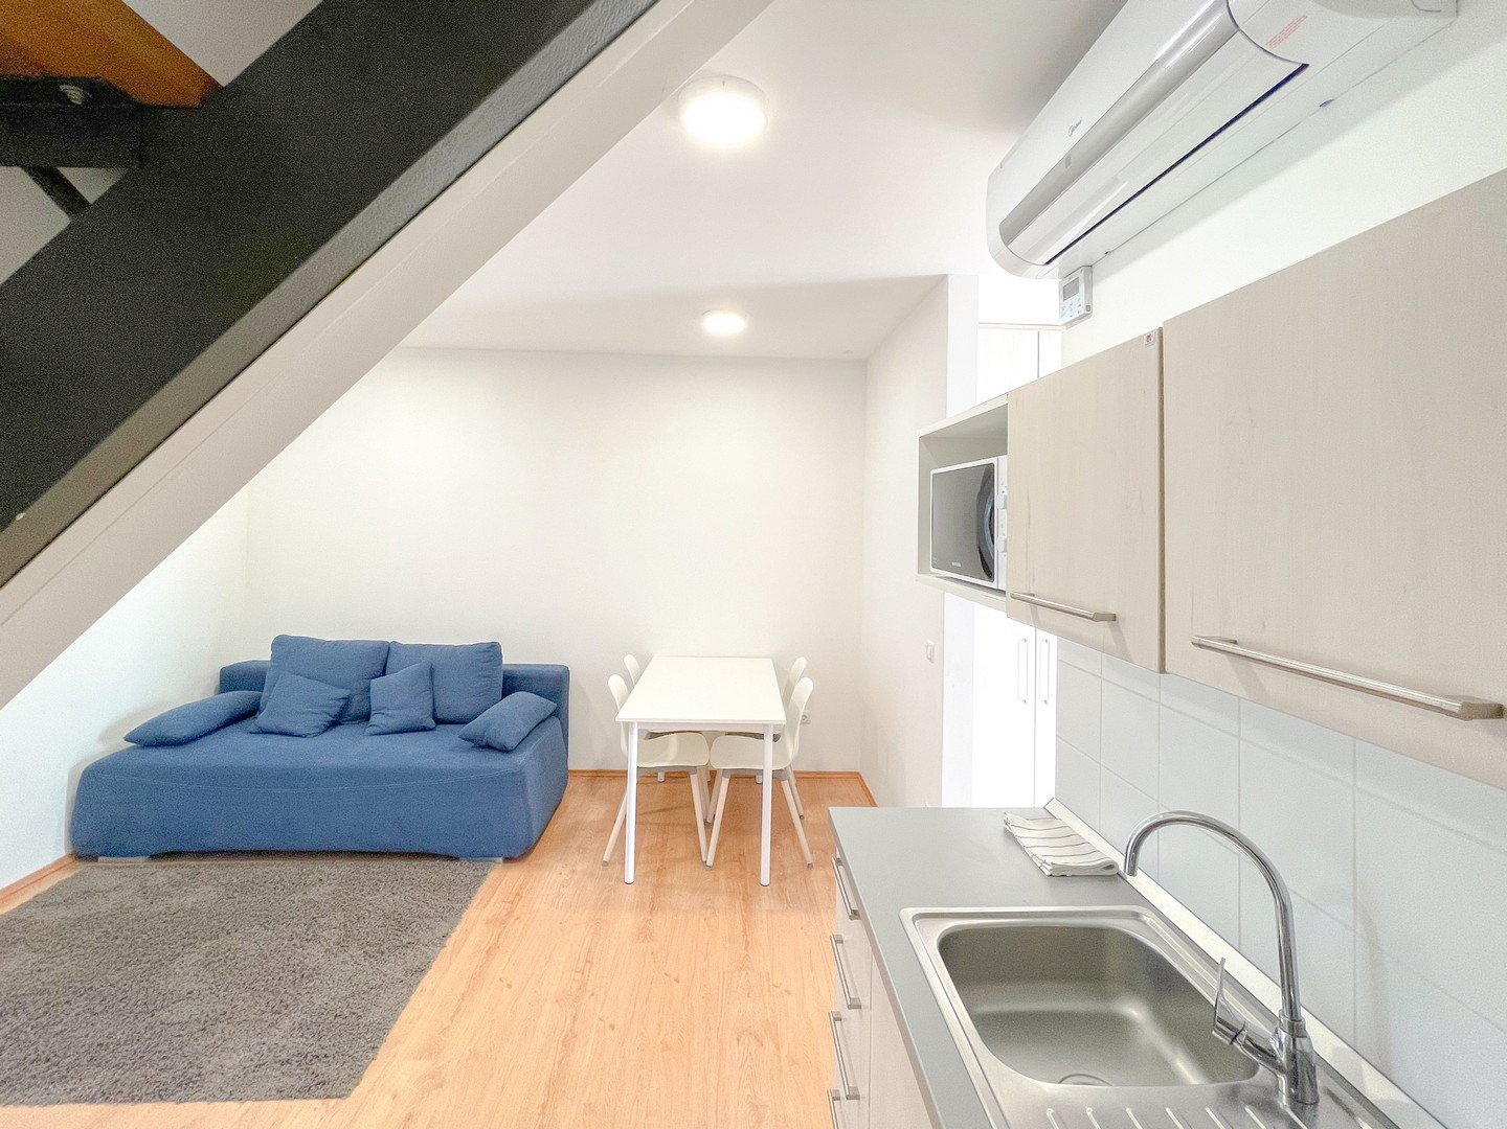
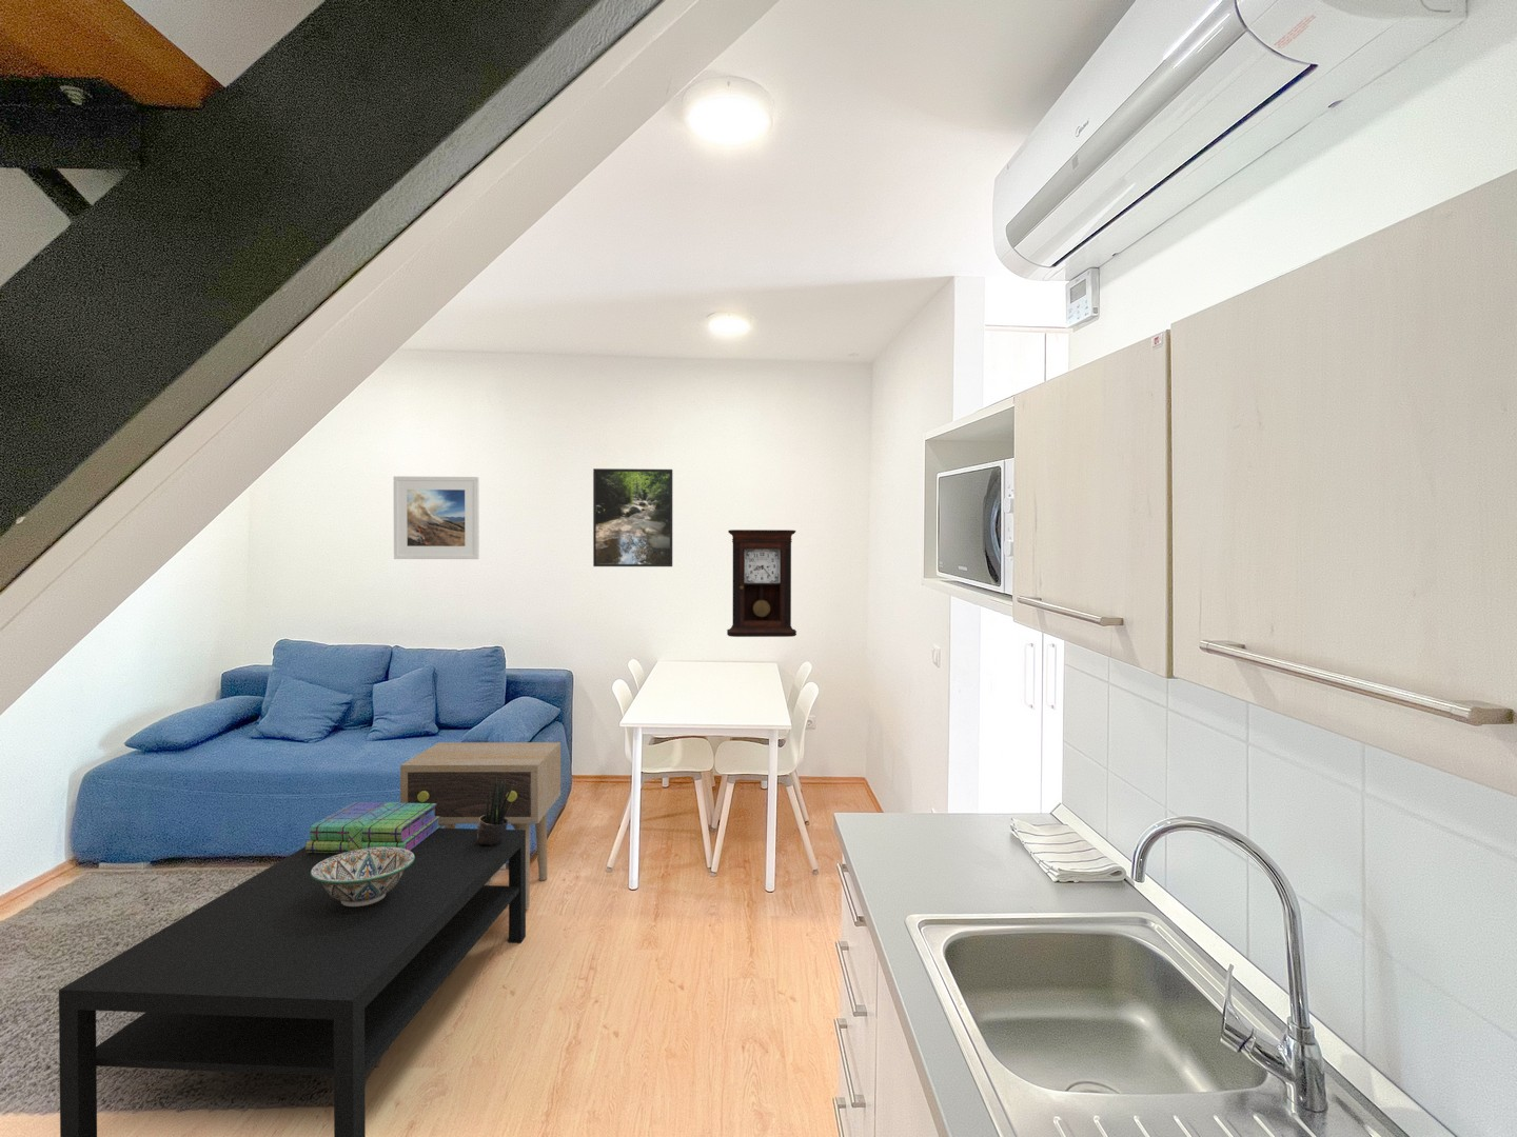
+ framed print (436, 518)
+ decorative bowl (363, 879)
+ stack of books (376, 825)
+ side table (478, 823)
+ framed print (632, 517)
+ pendulum clock (762, 582)
+ coffee table (345, 958)
+ potted plant (496, 807)
